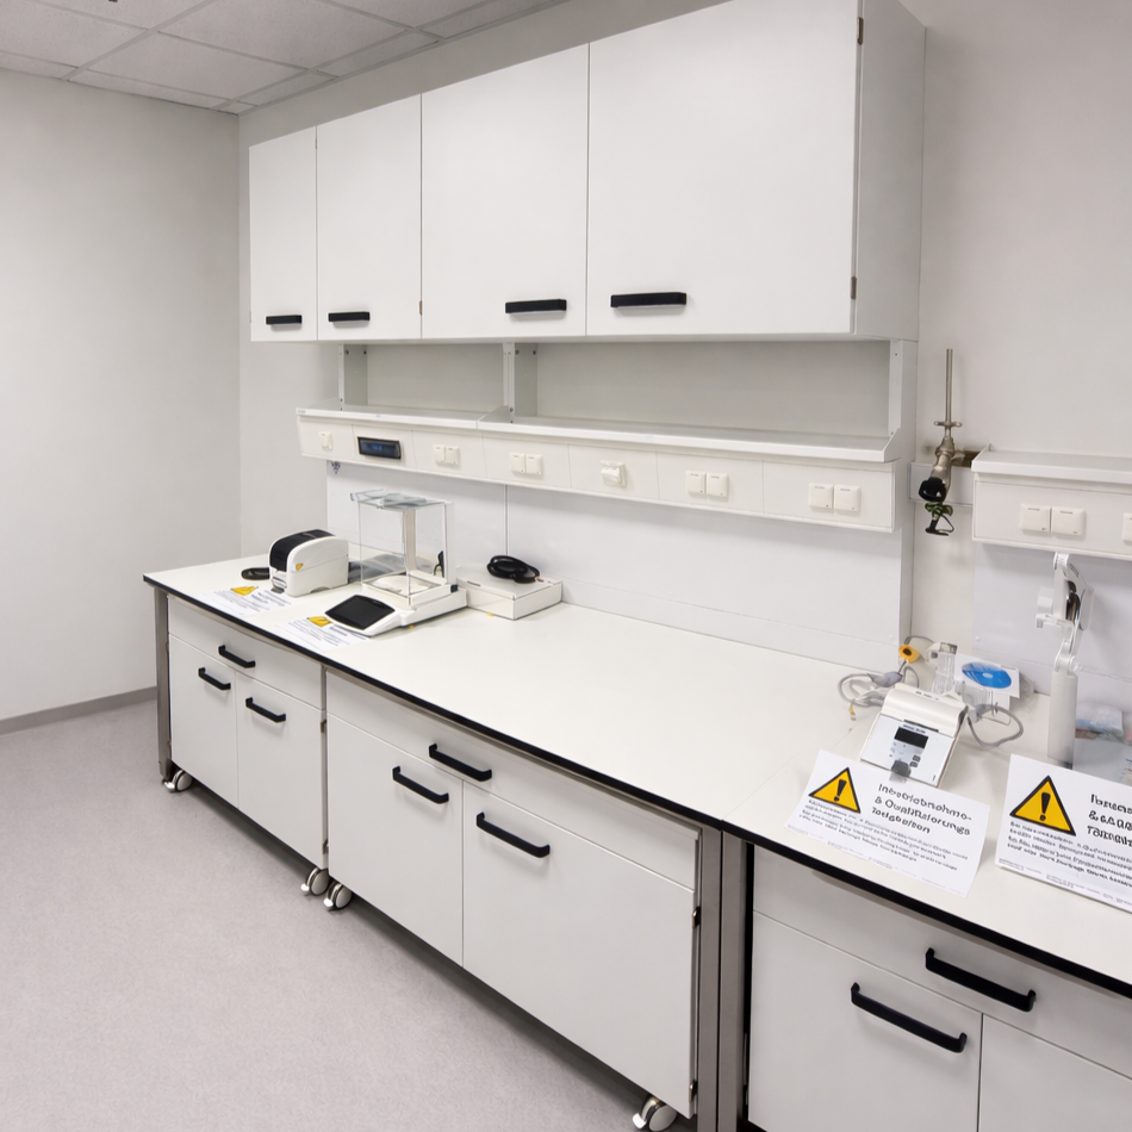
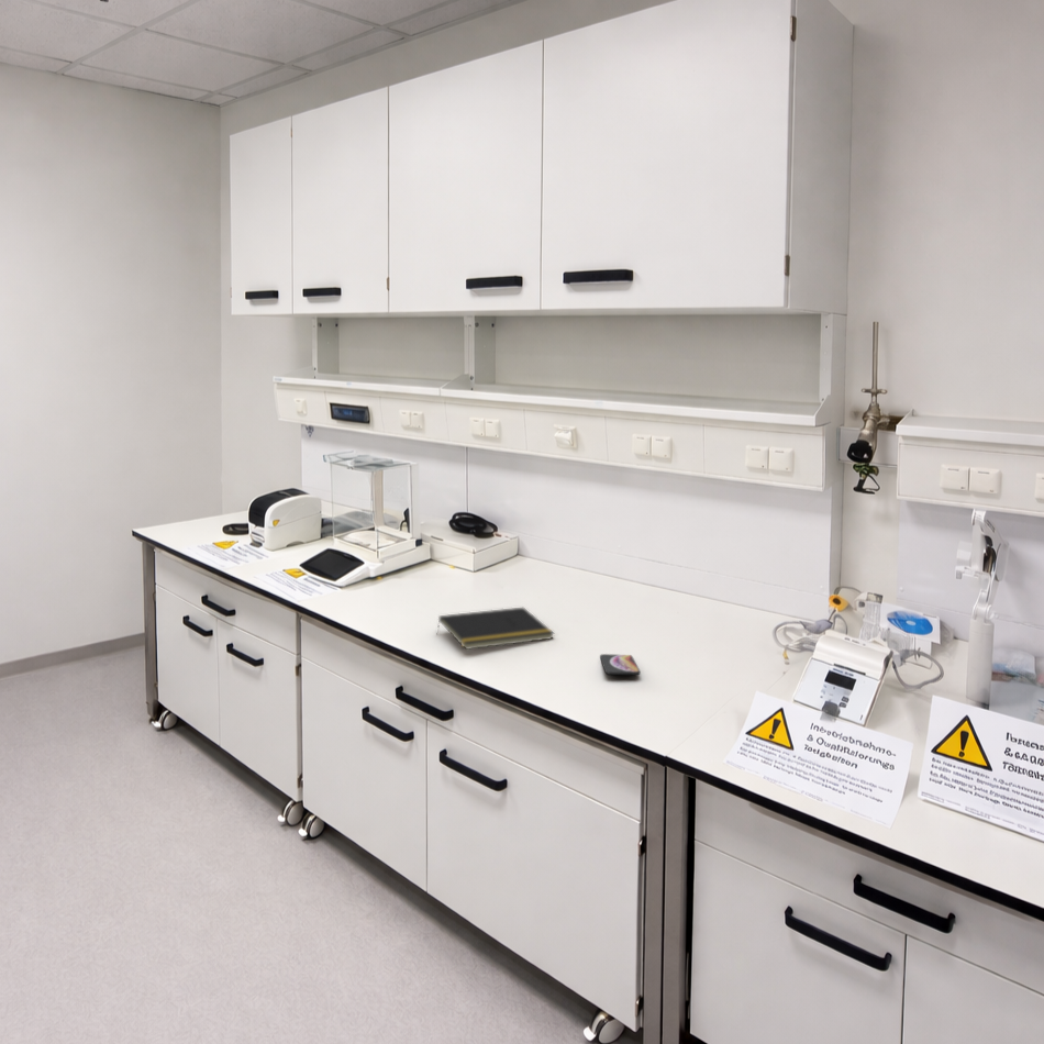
+ notepad (496, 626)
+ smartphone (619, 664)
